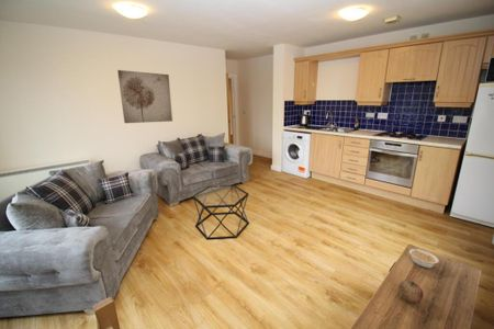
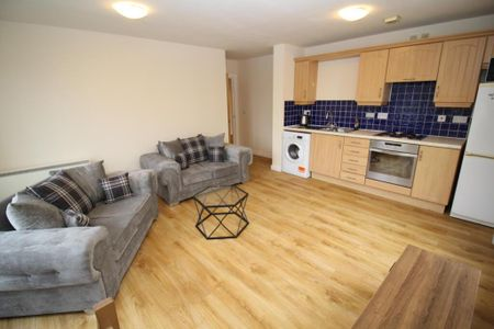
- wall art (147, 98)
- legume (422, 258)
- fruit (411, 291)
